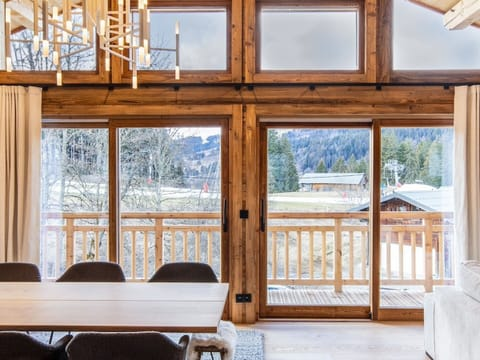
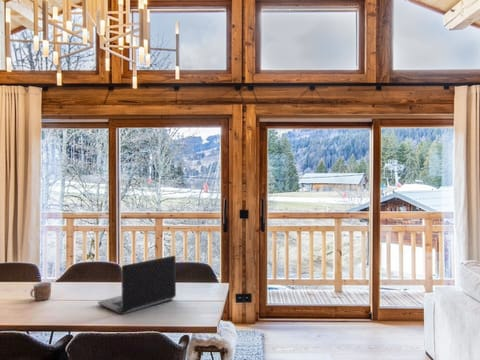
+ laptop computer (137, 279)
+ mug (40, 292)
